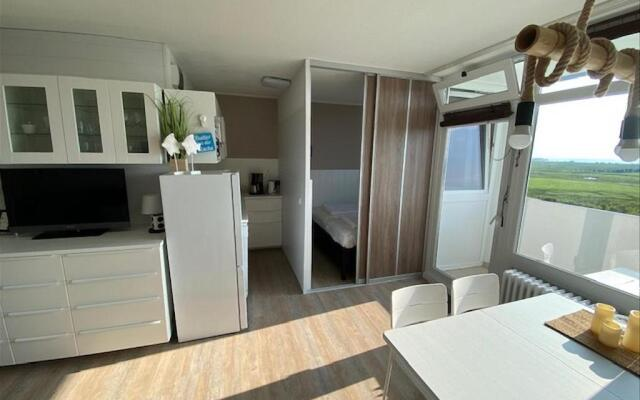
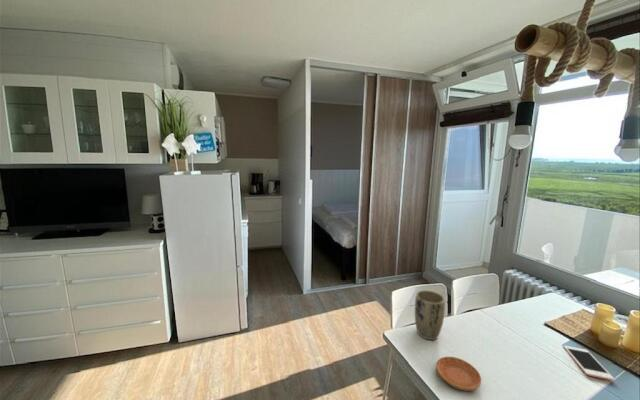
+ saucer (457, 374)
+ cell phone (586, 361)
+ plant pot (428, 315)
